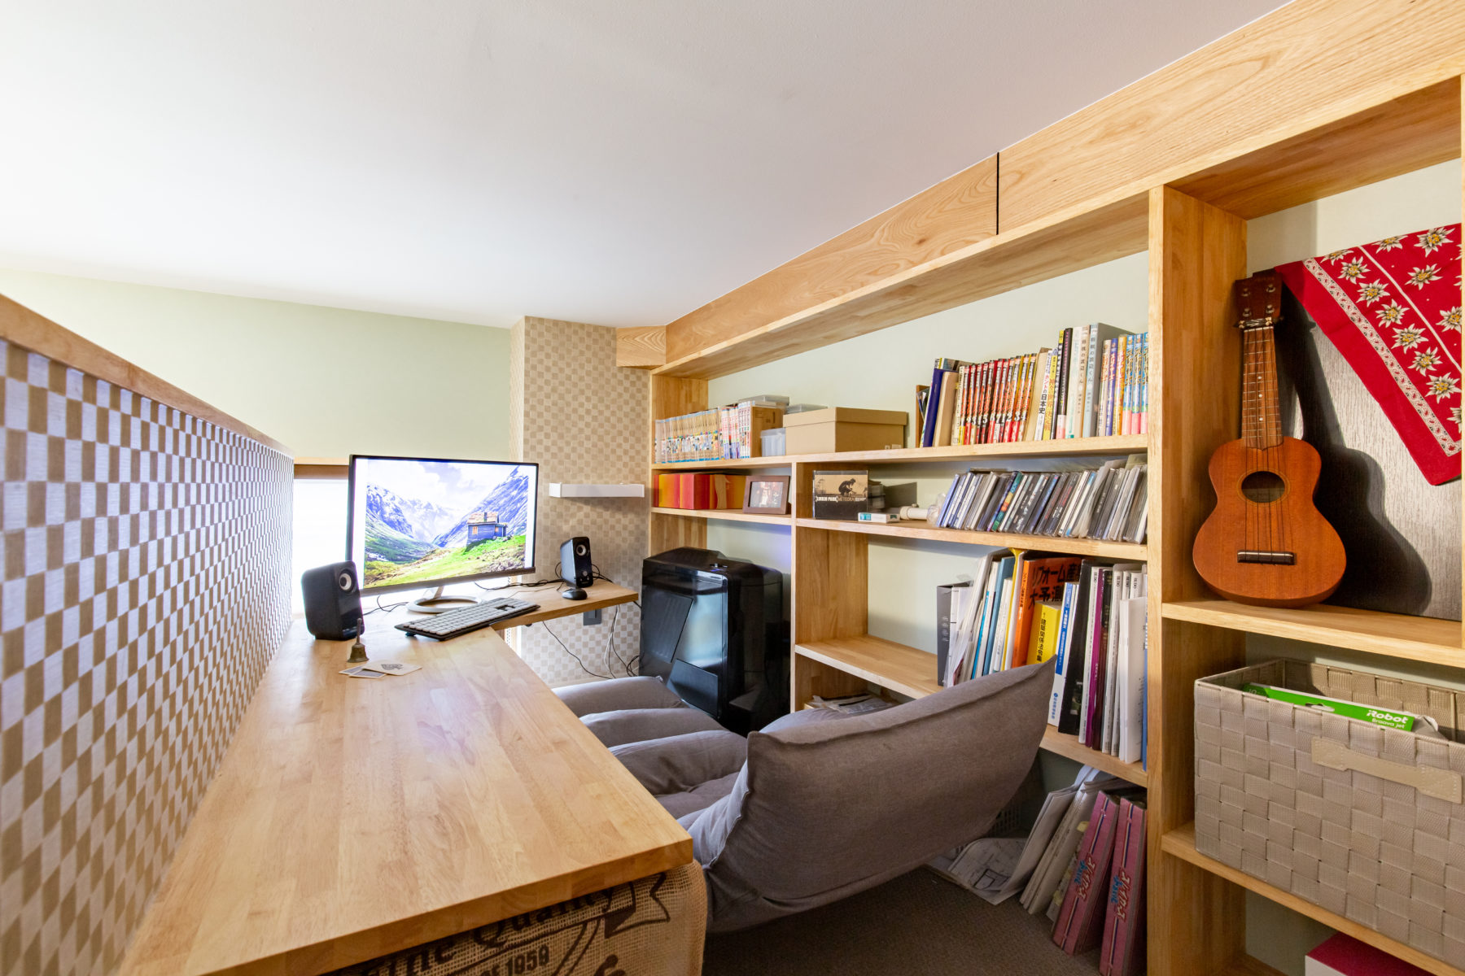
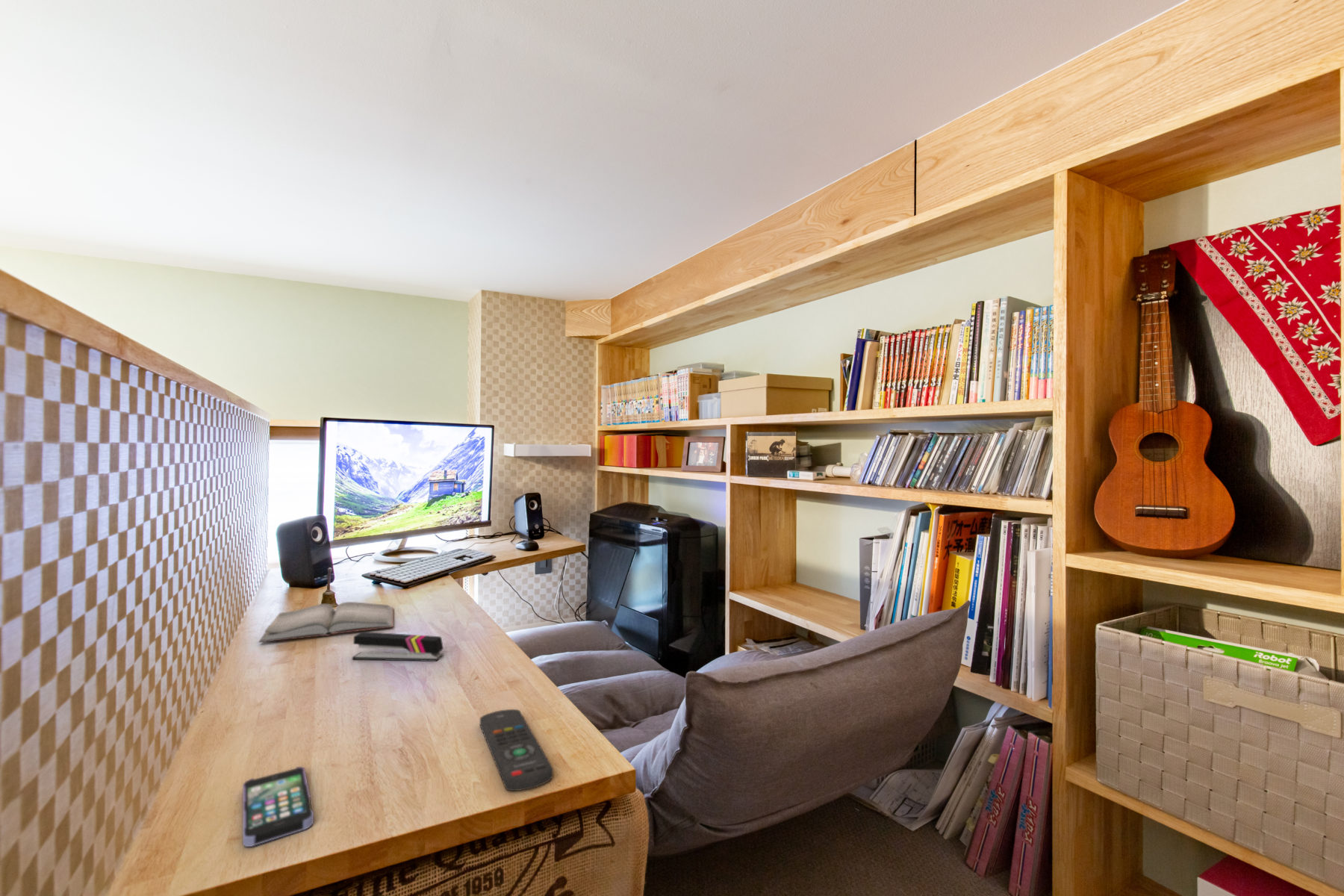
+ stapler (398, 646)
+ remote control (513, 744)
+ smartphone (276, 803)
+ hardback book (332, 617)
